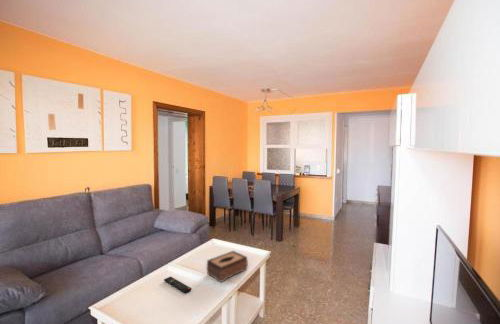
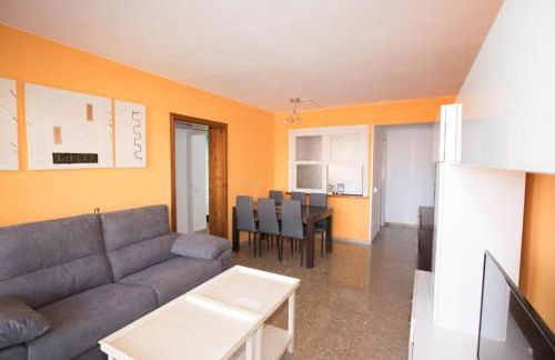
- remote control (177, 284)
- tissue box (227, 265)
